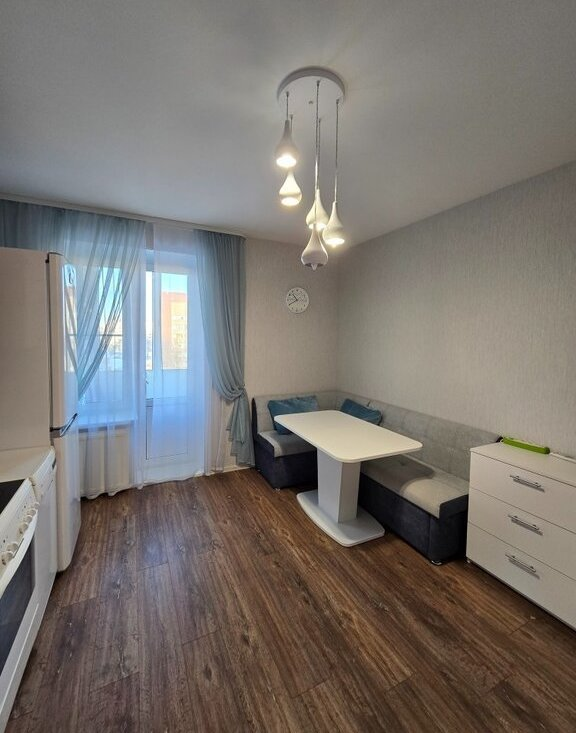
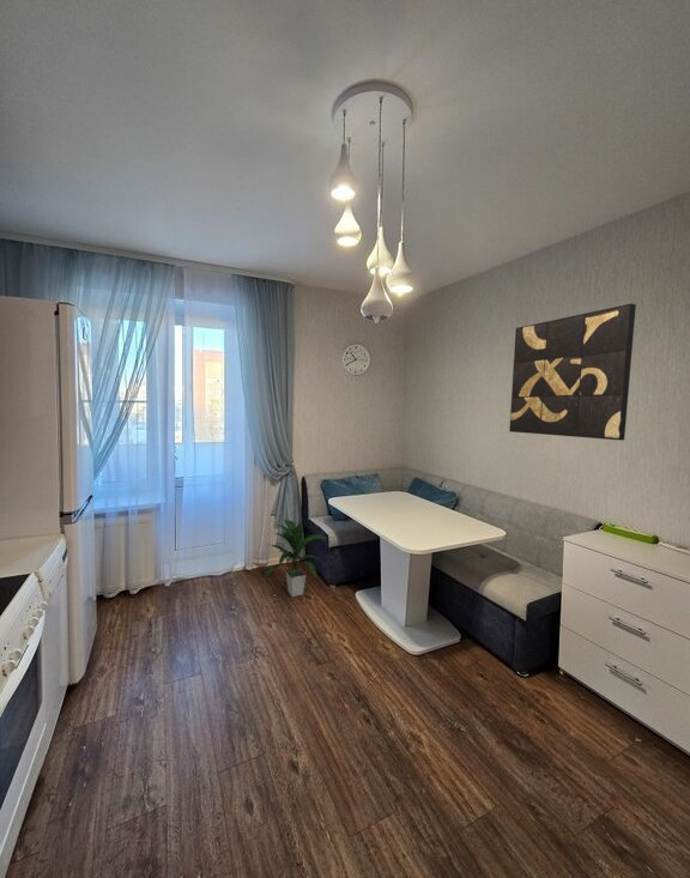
+ indoor plant (292, 555)
+ wall art (563, 377)
